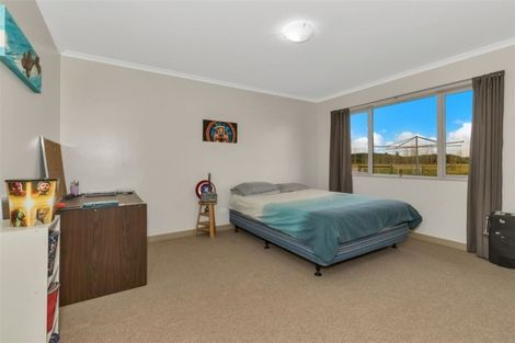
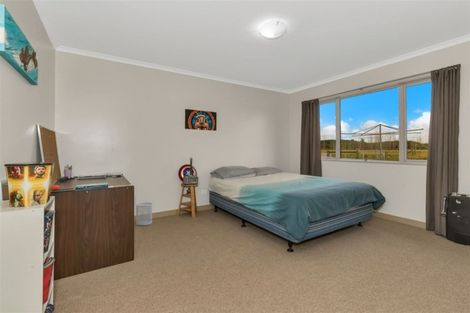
+ wastebasket (144, 213)
